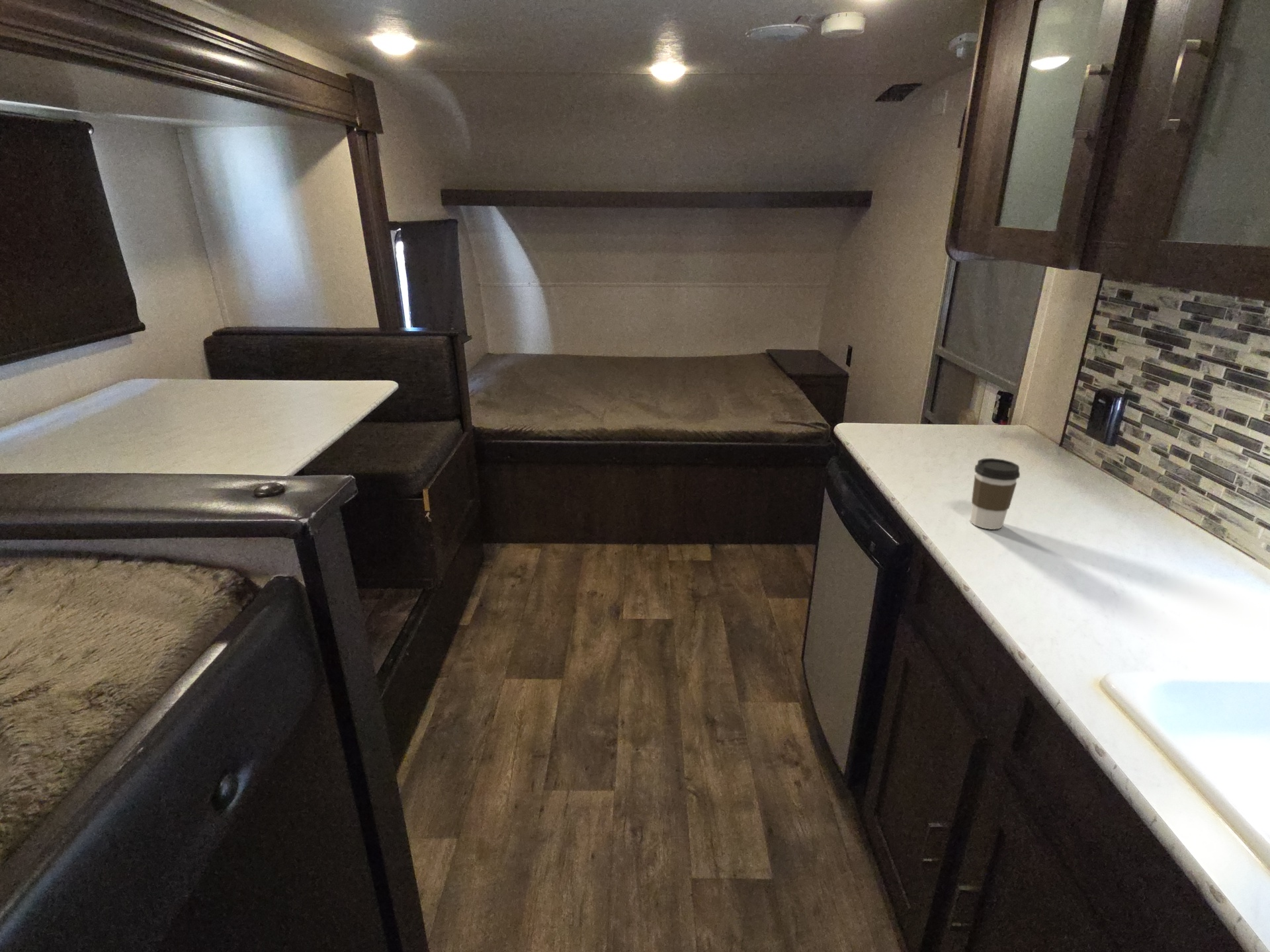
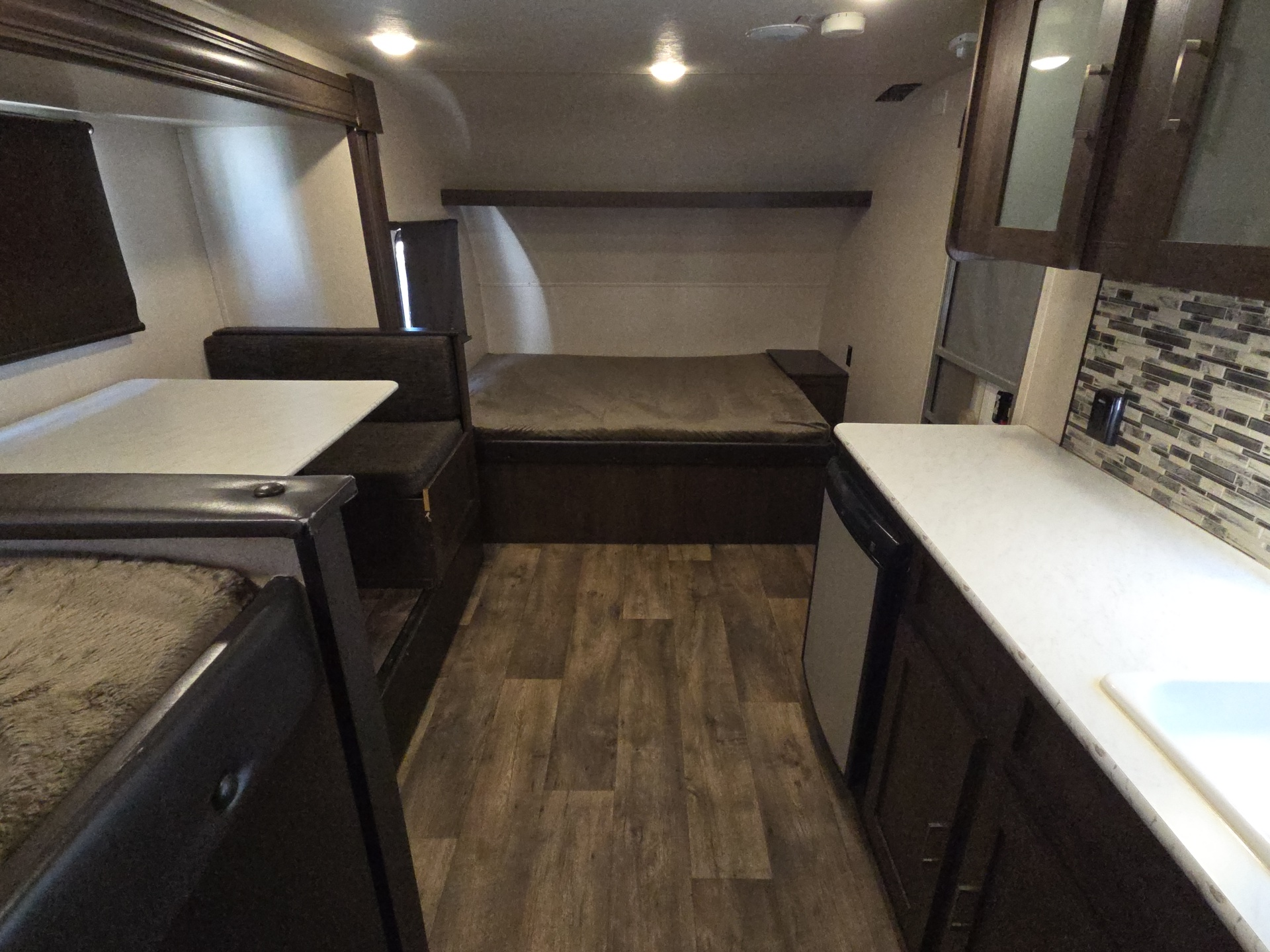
- coffee cup (992, 494)
